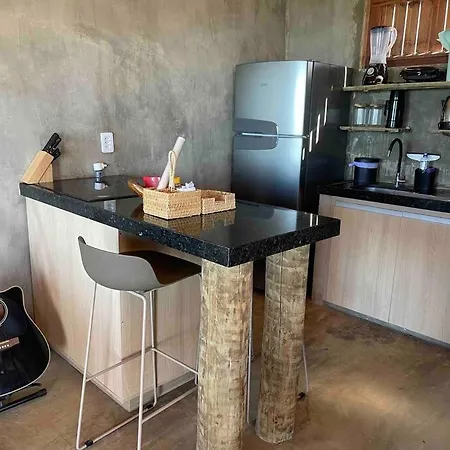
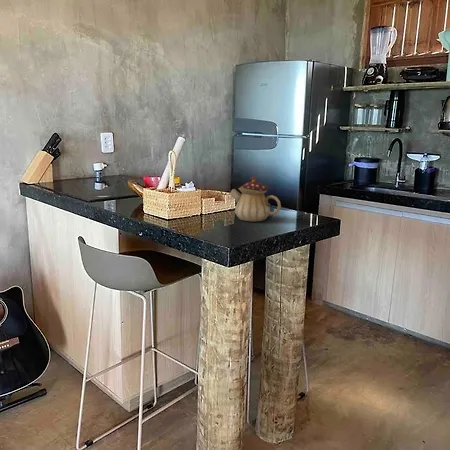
+ teapot (255, 197)
